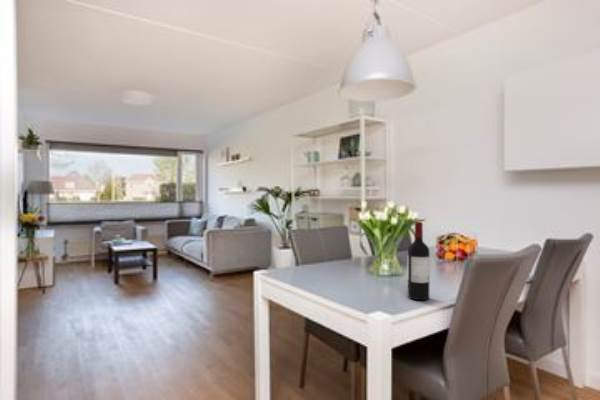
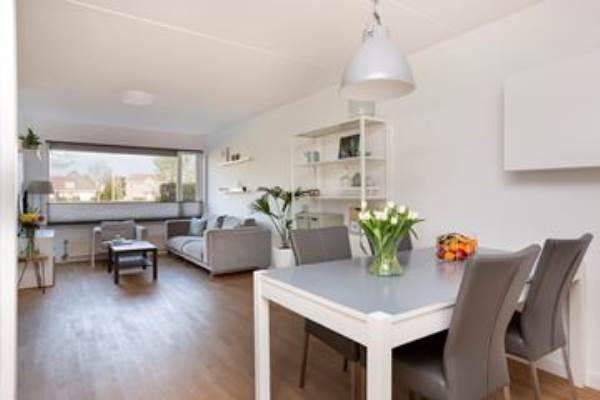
- wine bottle (418, 260)
